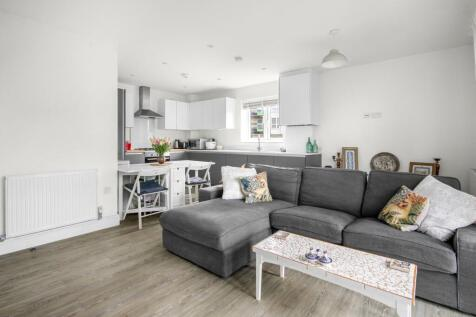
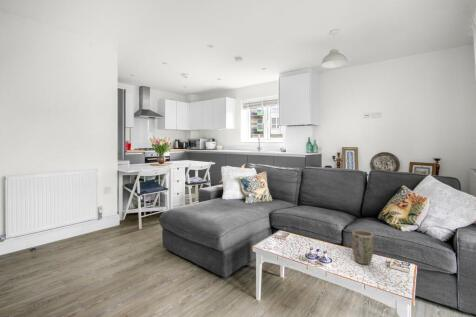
+ plant pot (362, 247)
